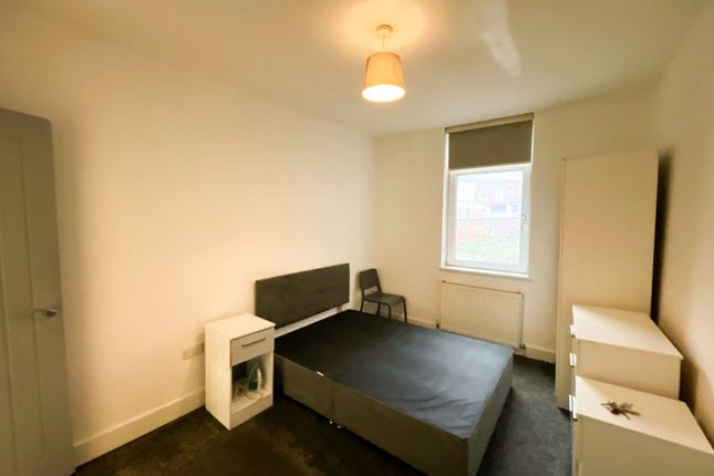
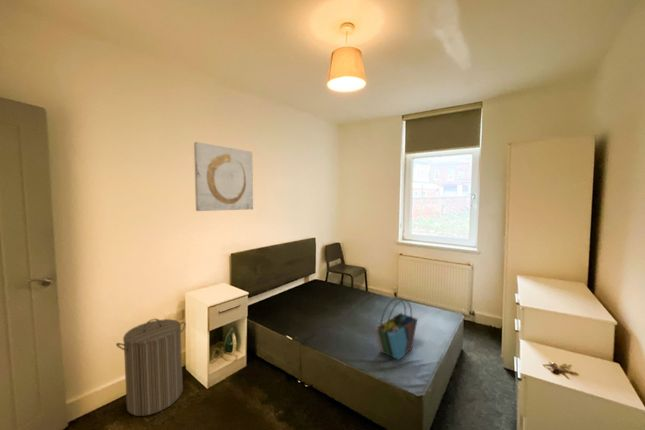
+ tote bag (396, 325)
+ laundry hamper (154, 358)
+ wall art (226, 179)
